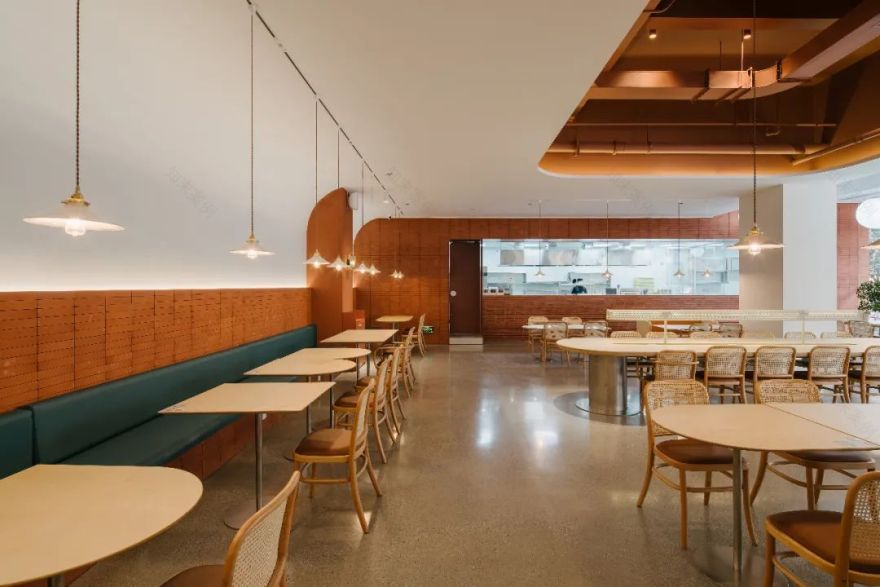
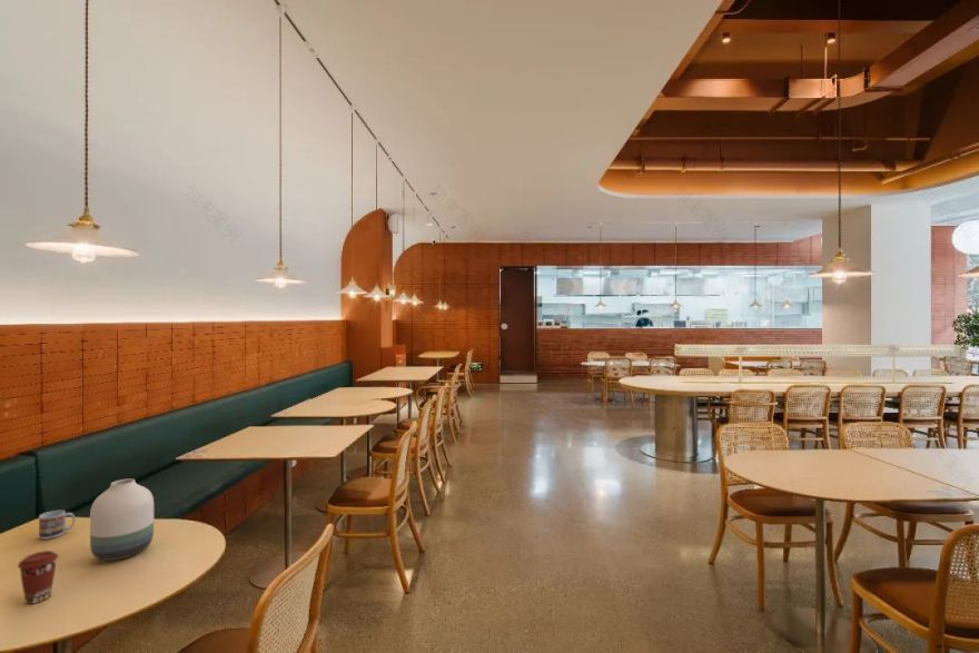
+ cup (57, 523)
+ vase (122, 517)
+ coffee cup (38, 576)
